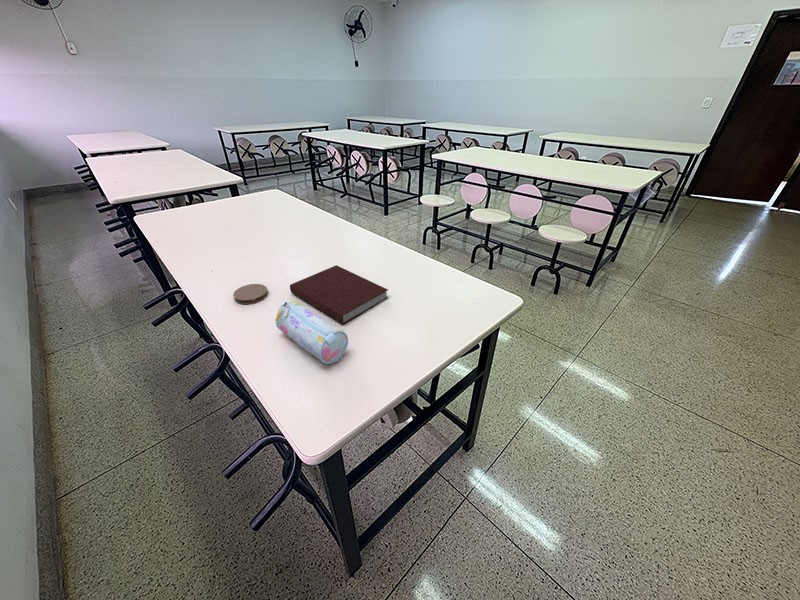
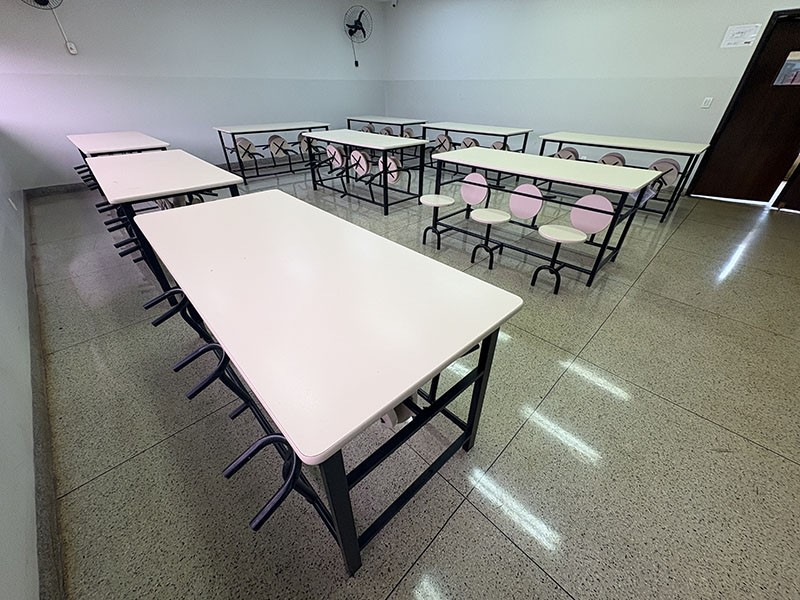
- coaster (250, 293)
- pencil case (310, 329)
- notebook (338, 291)
